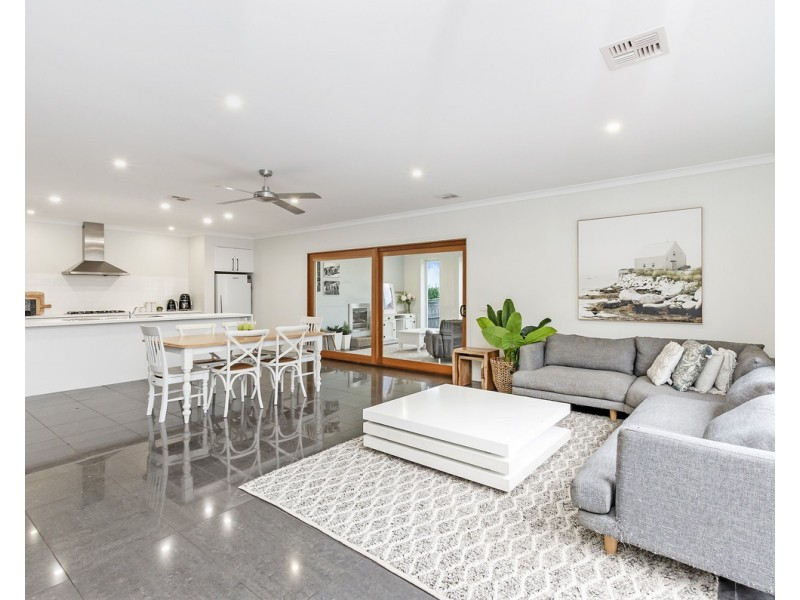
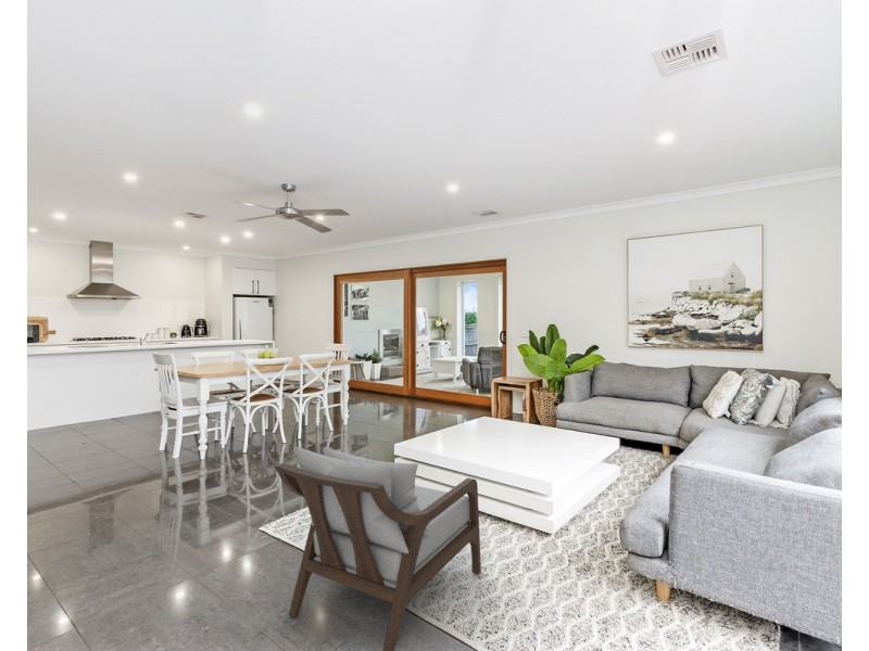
+ armchair (383, 518)
